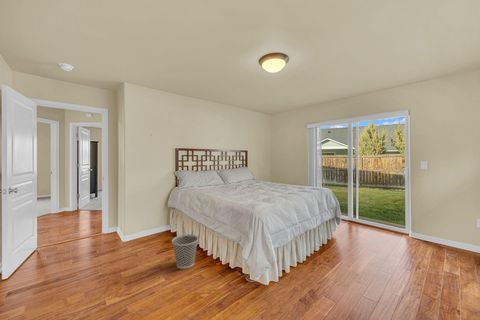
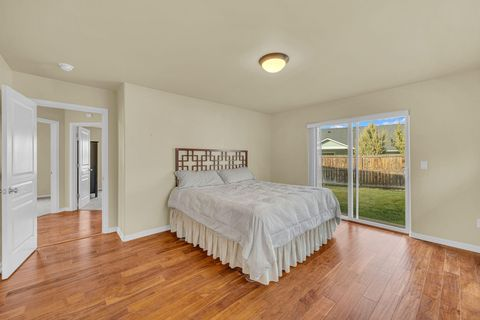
- wastebasket (185, 251)
